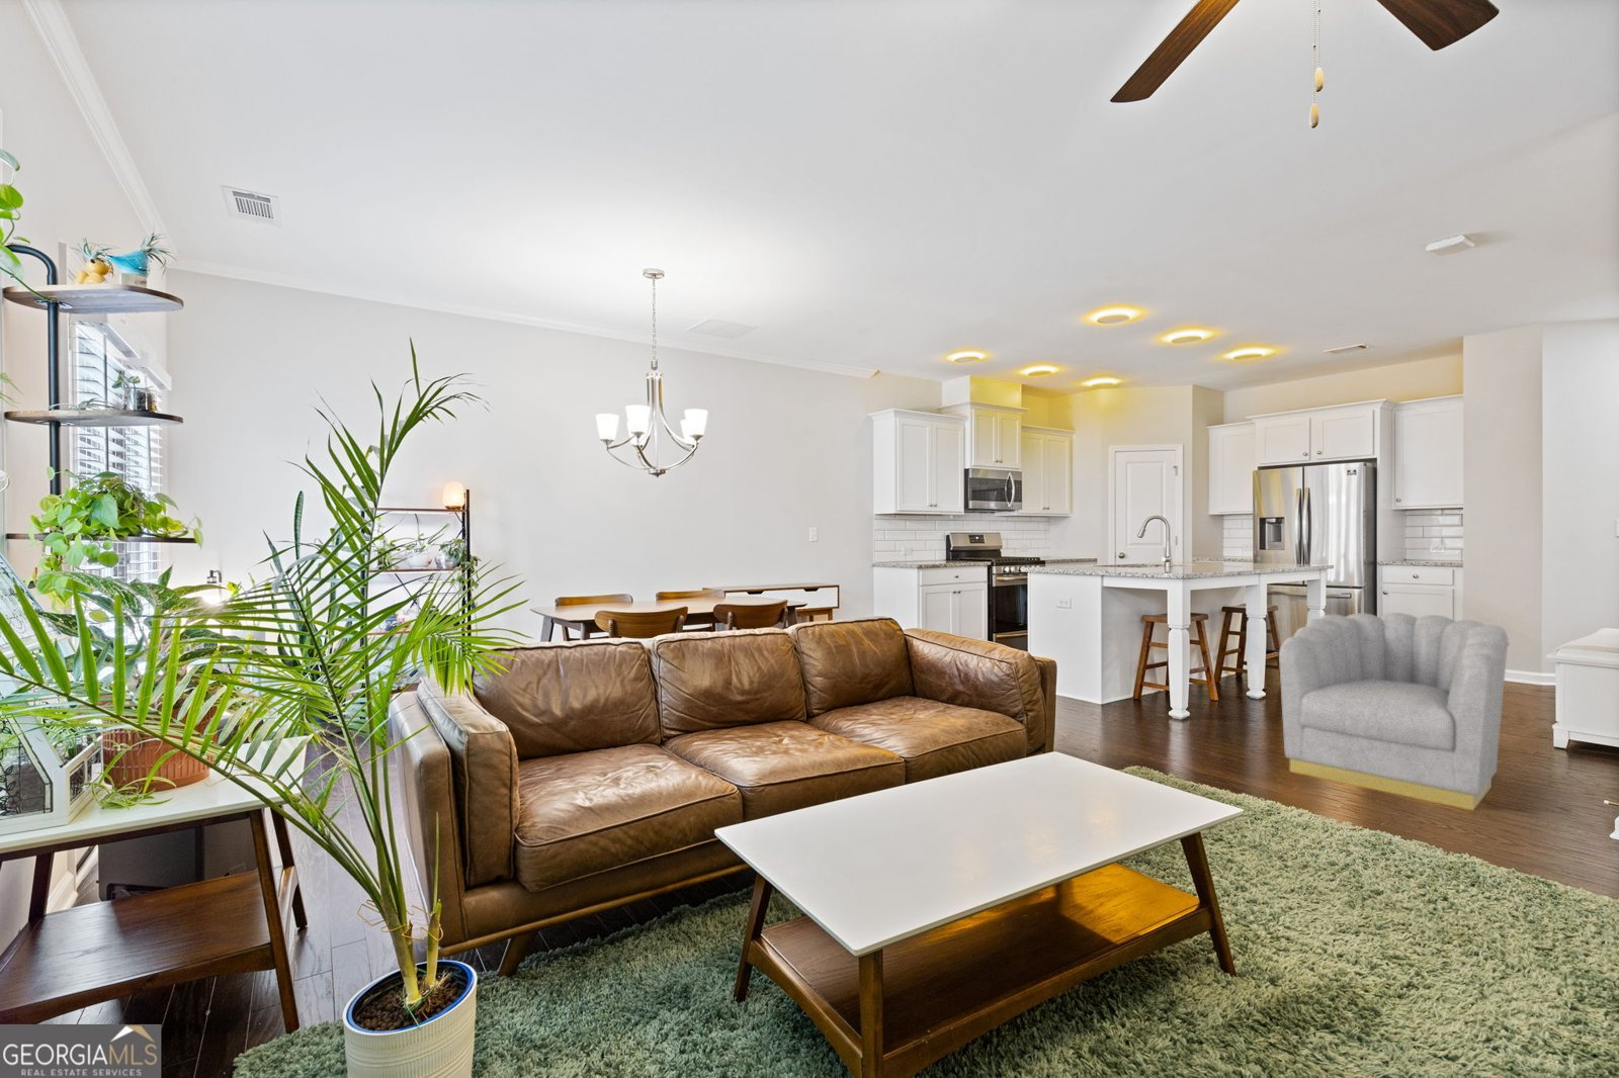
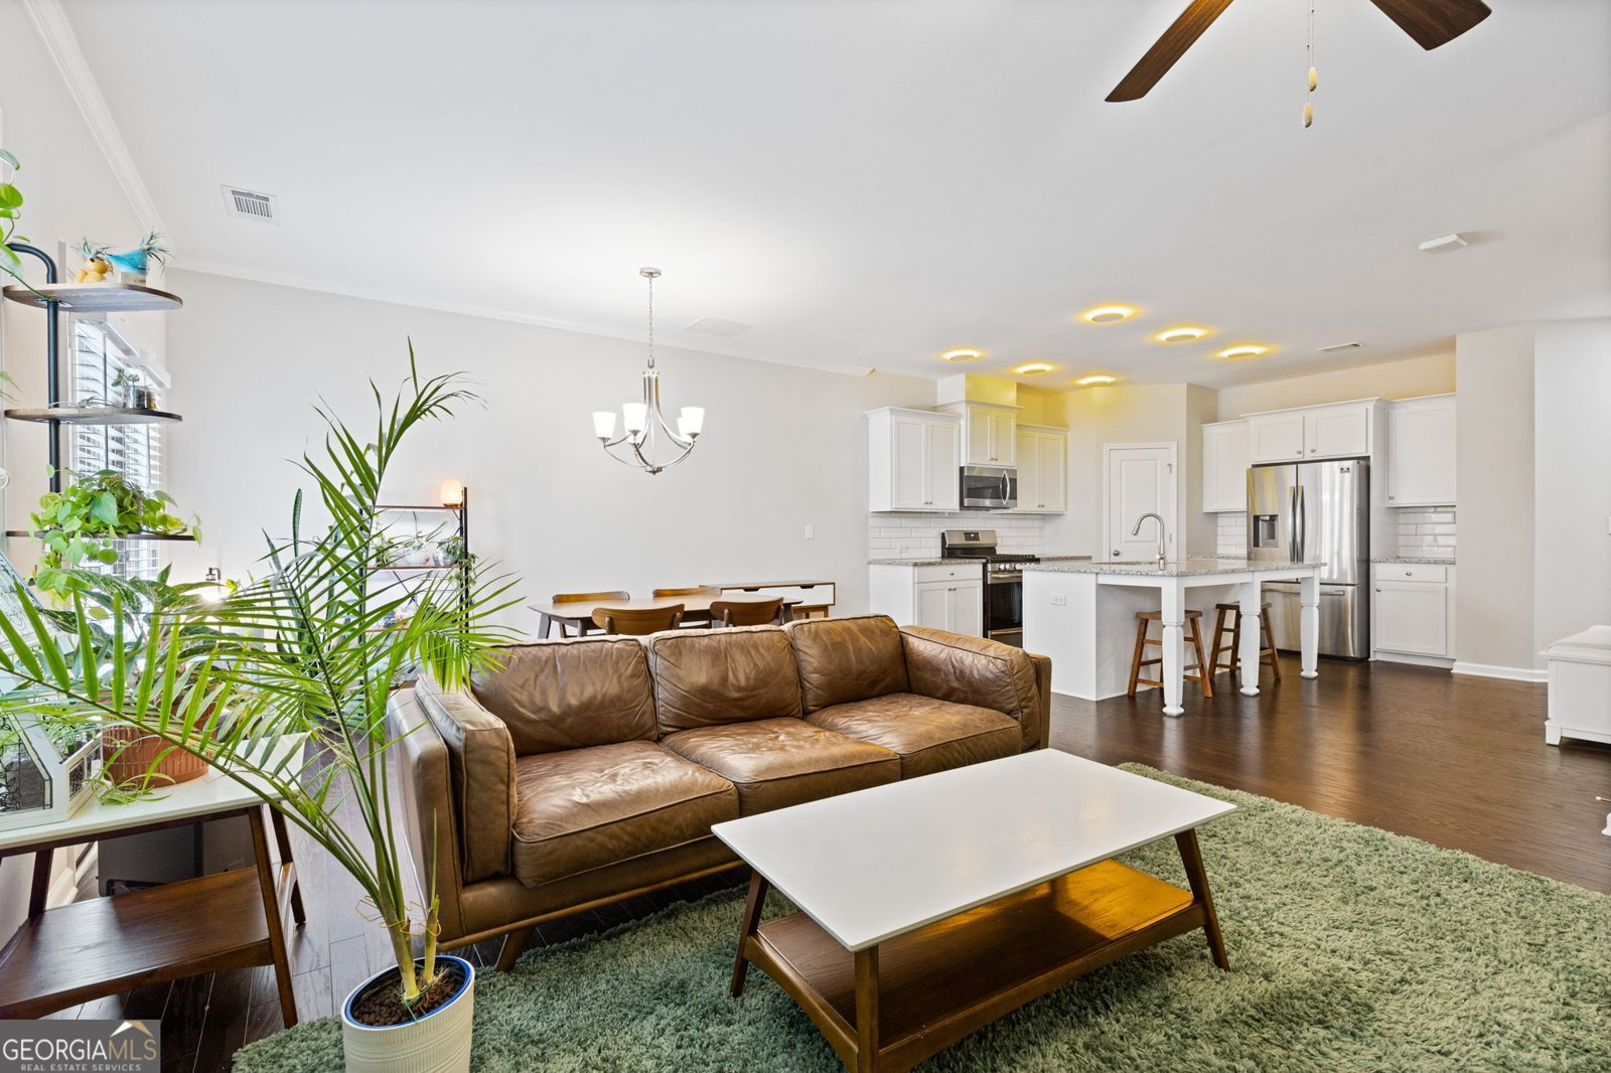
- armchair (1396, 694)
